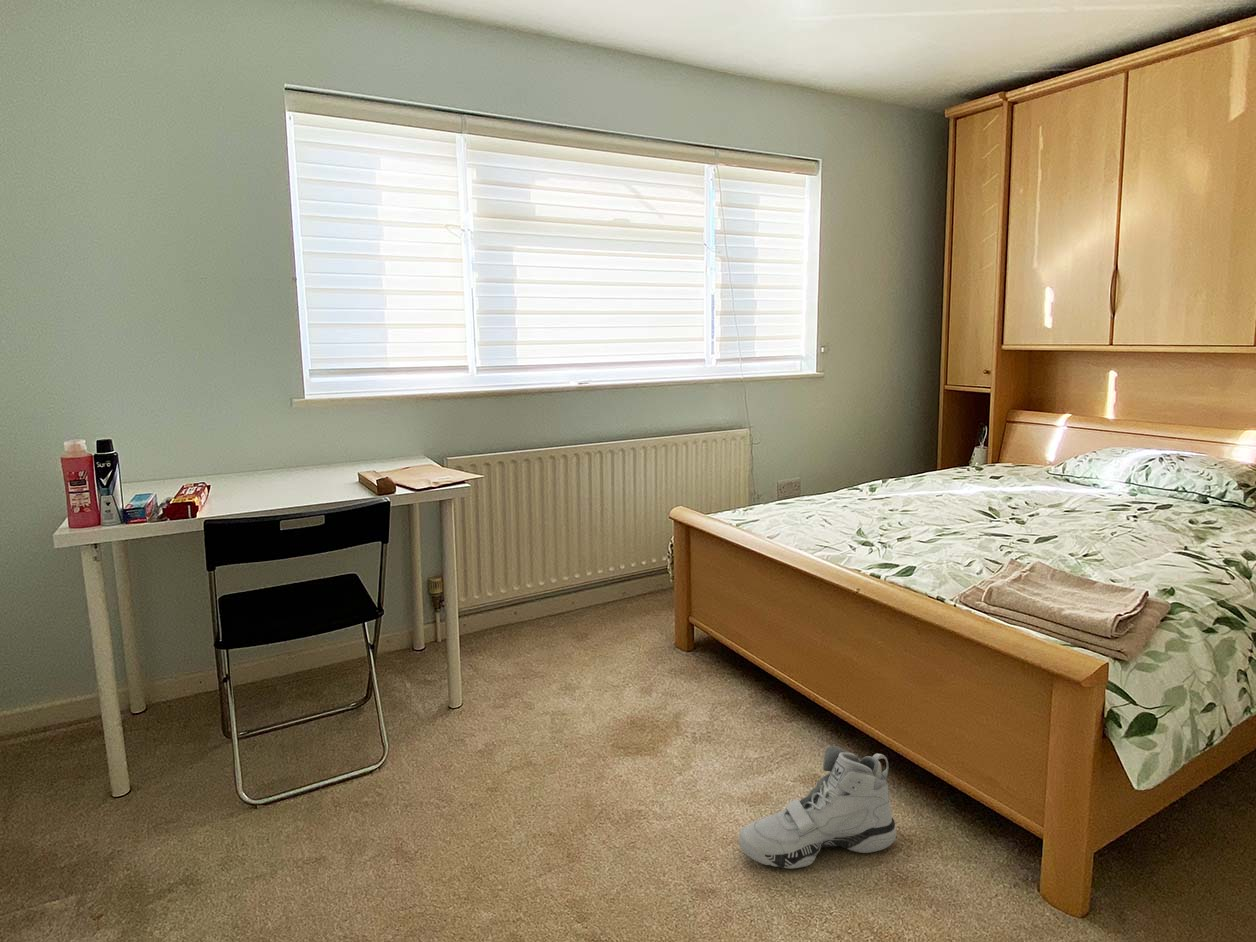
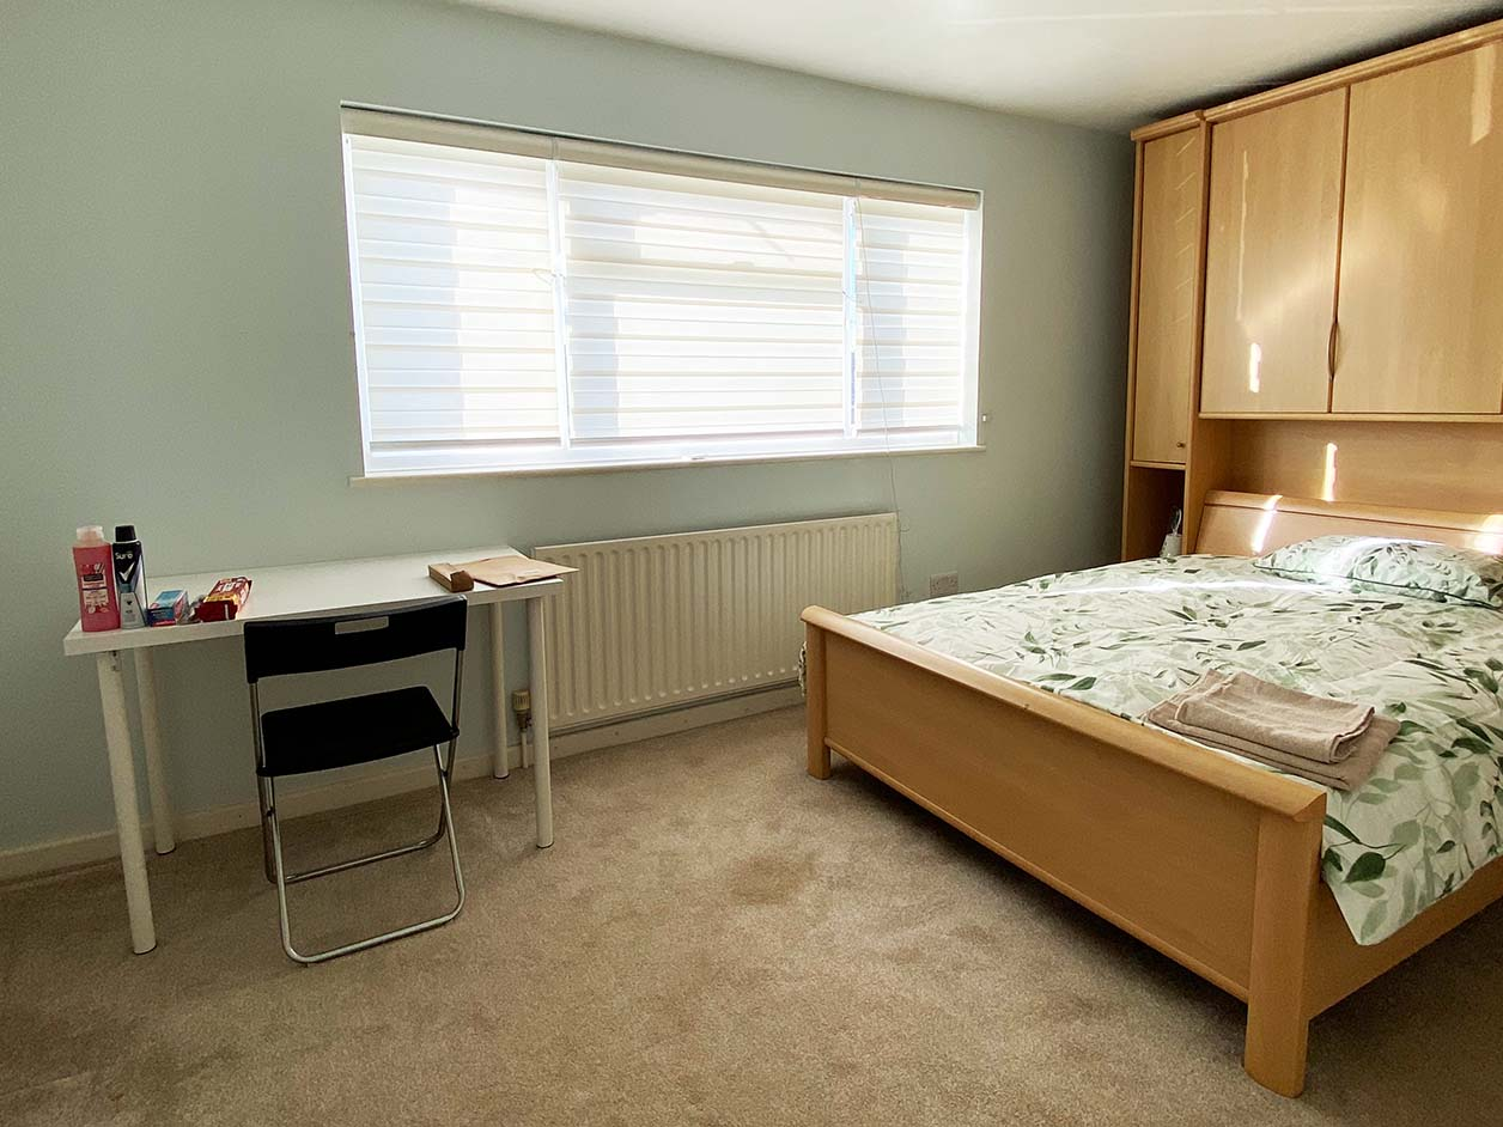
- sneaker (819, 803)
